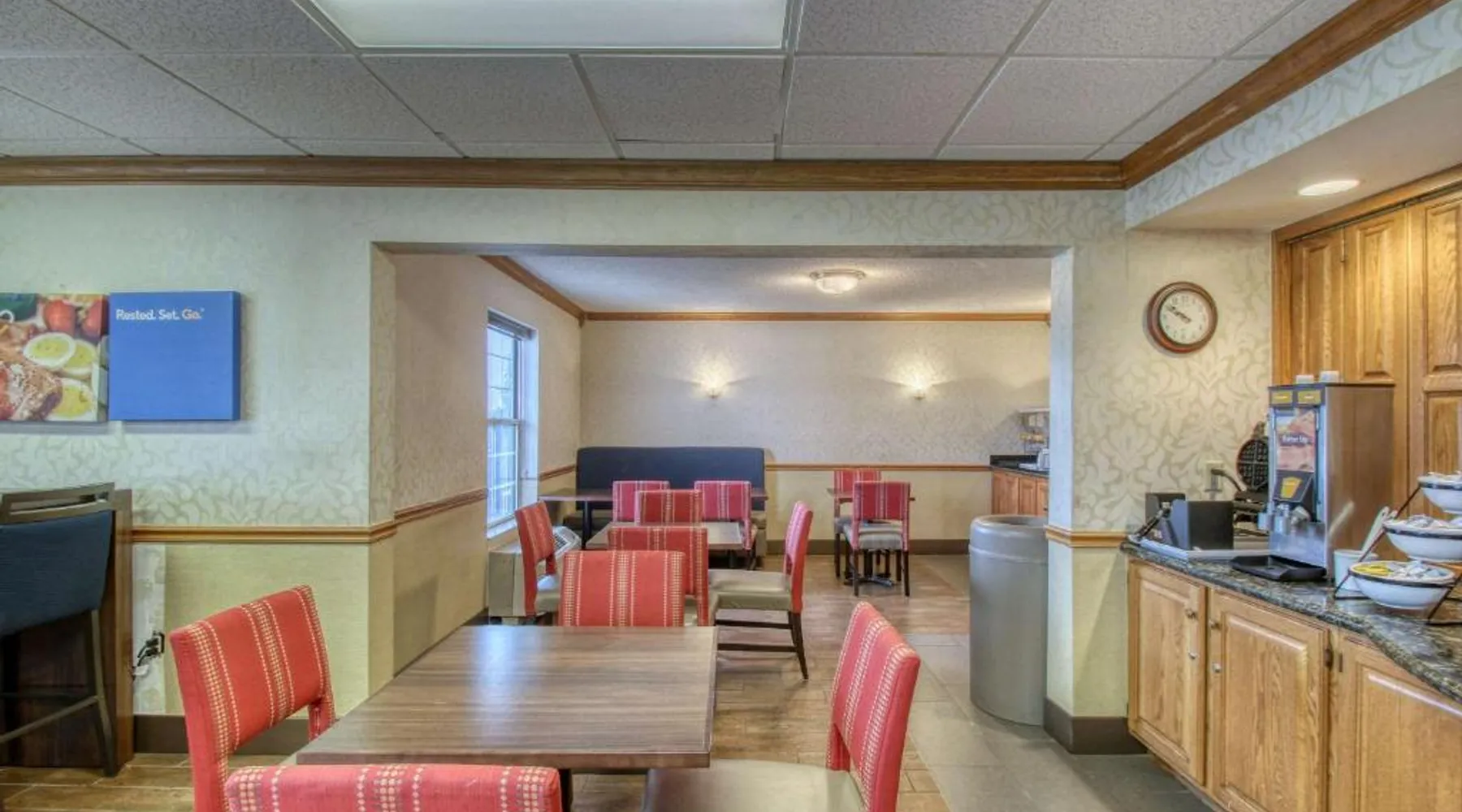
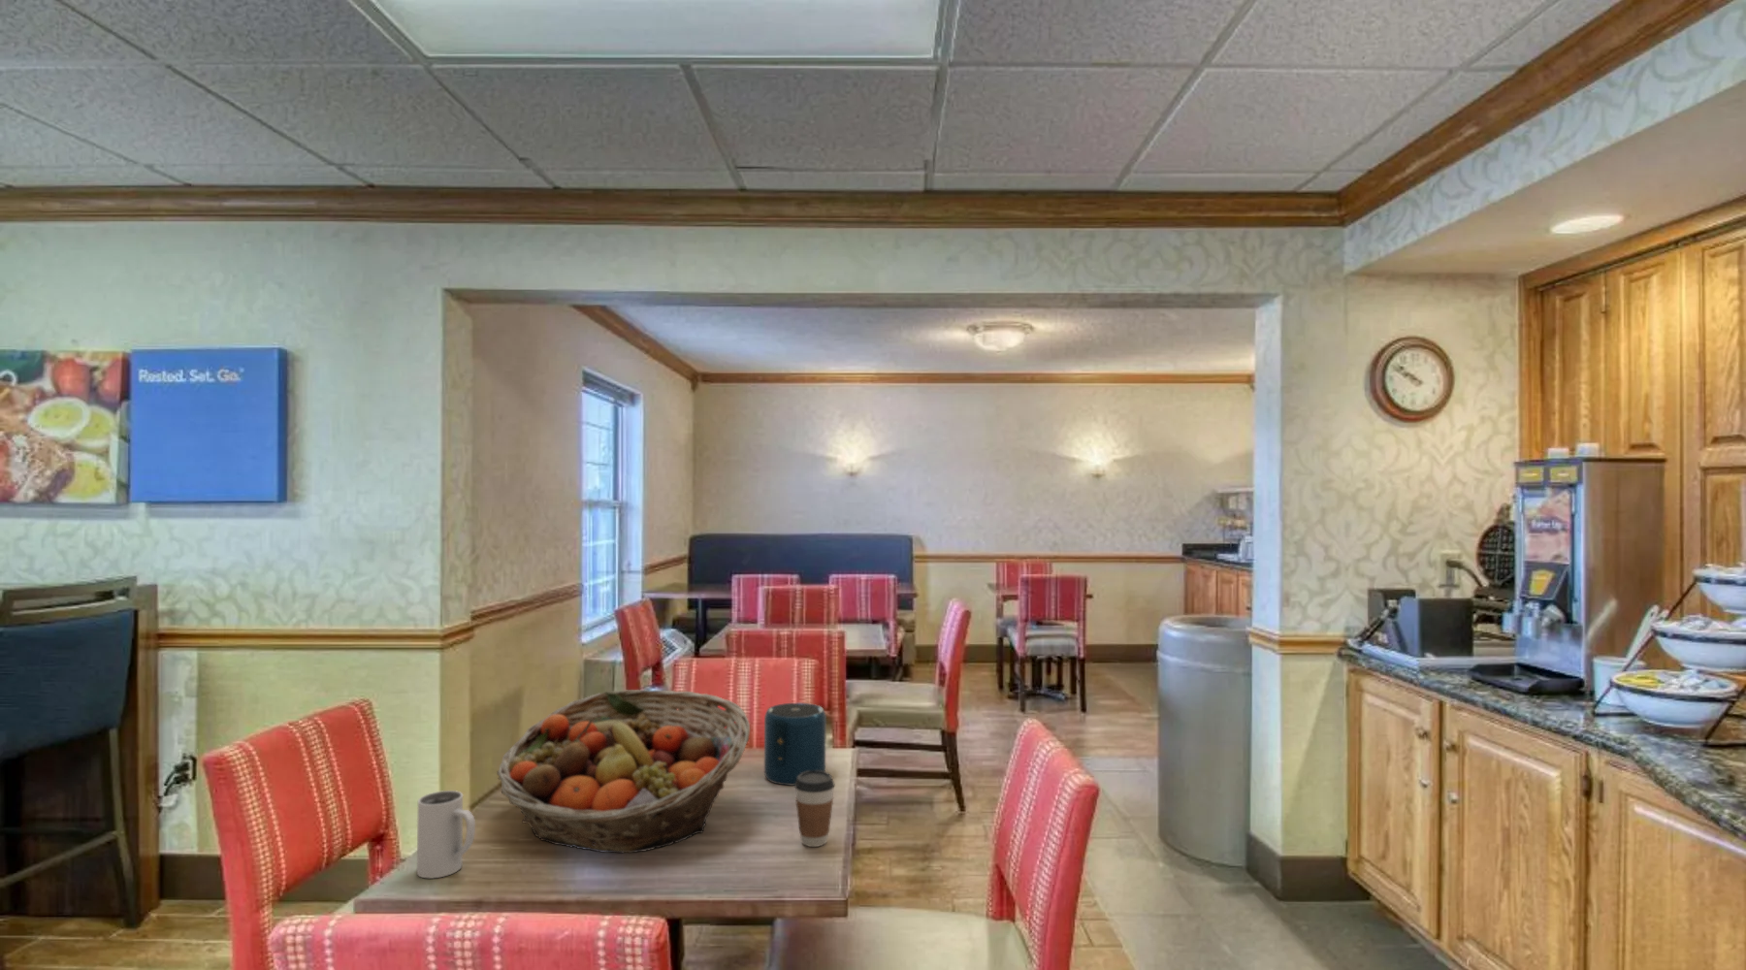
+ mug (447, 834)
+ coffee cup (813, 808)
+ fruit basket (627, 765)
+ speaker (794, 742)
